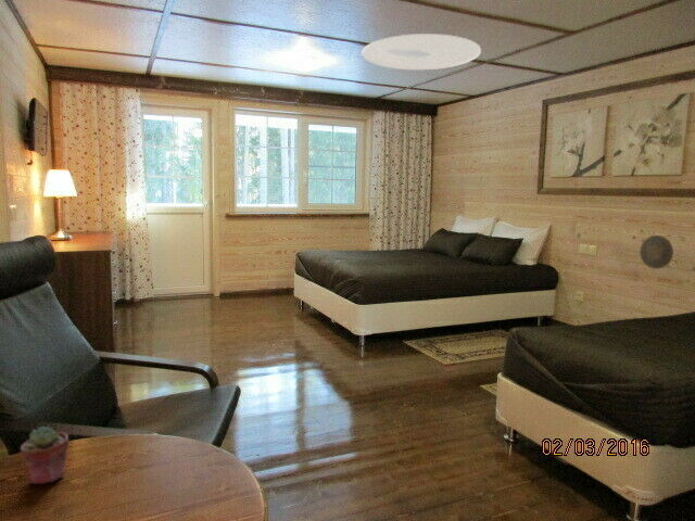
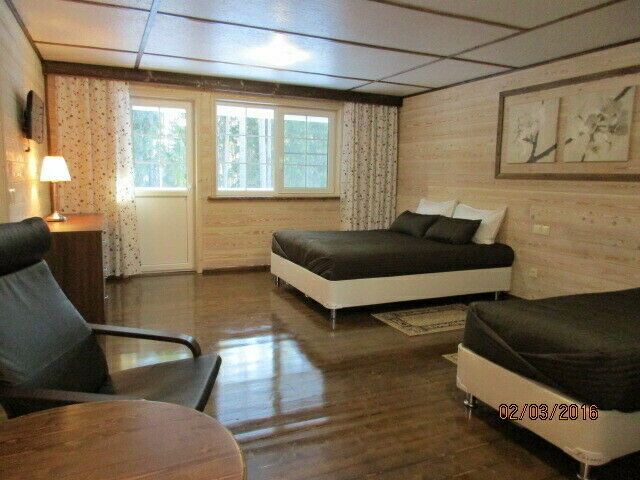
- potted succulent (46, 452)
- ceiling light (420, 48)
- decorative plate (655, 252)
